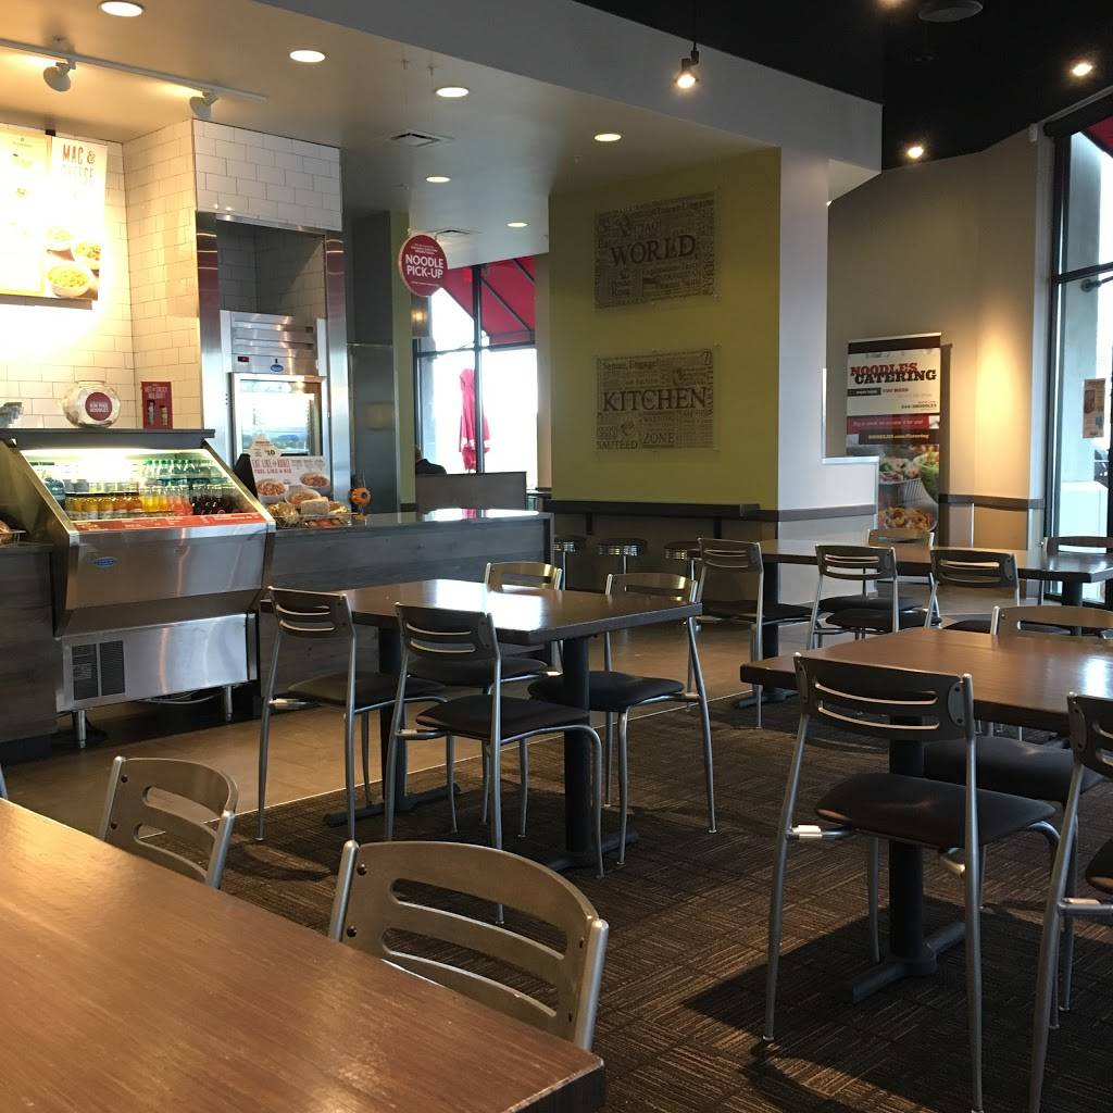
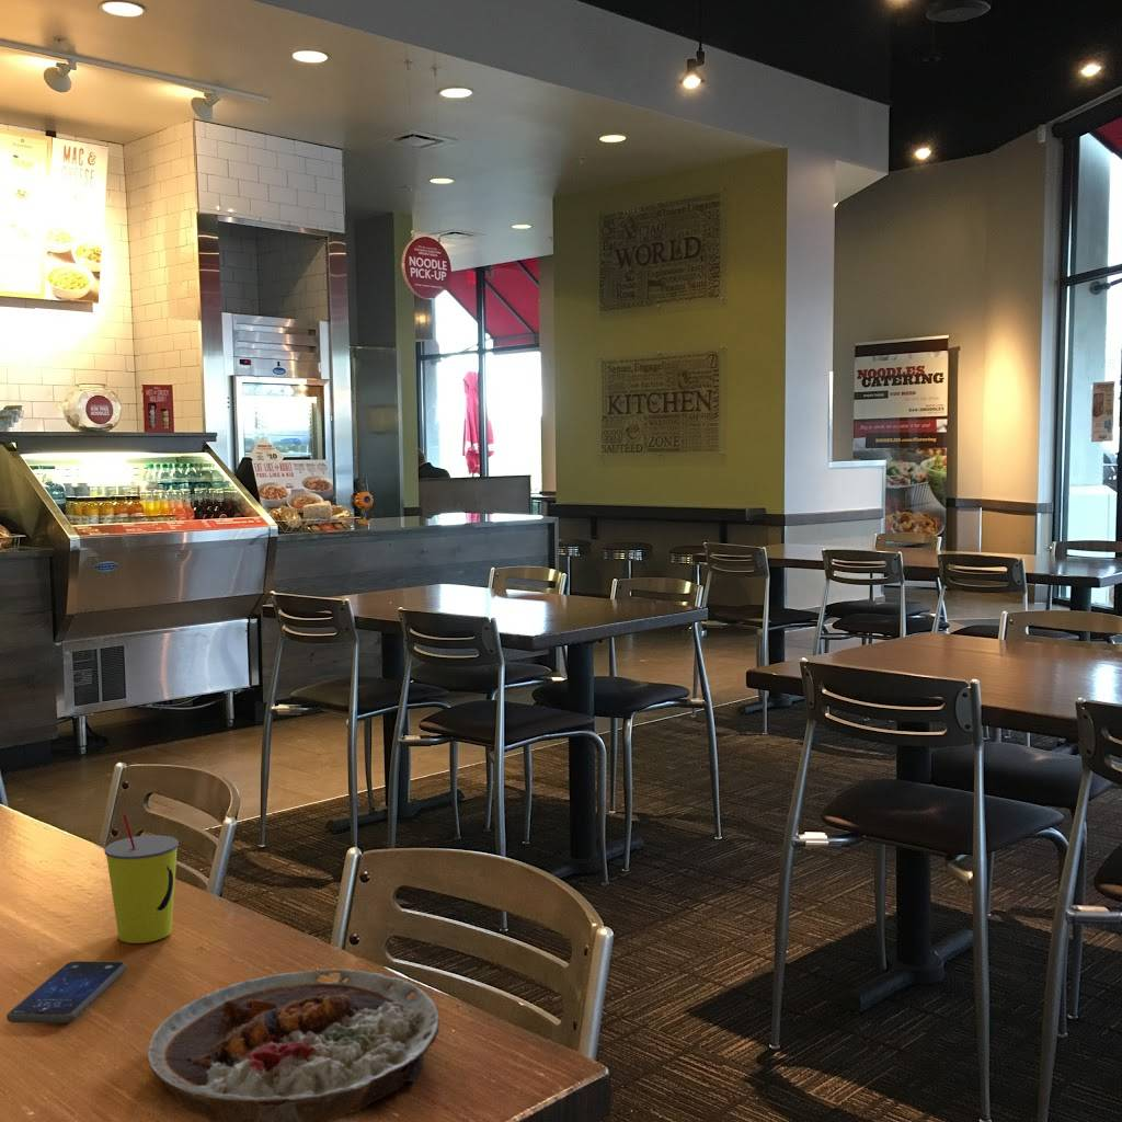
+ straw (142, 871)
+ plate (297, 1030)
+ smartphone (69, 991)
